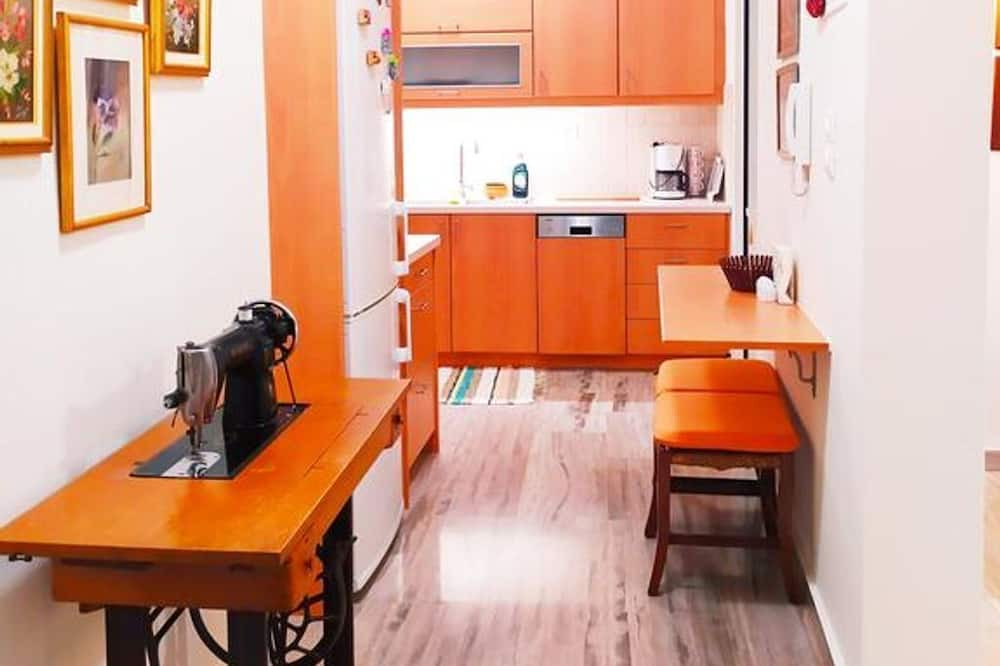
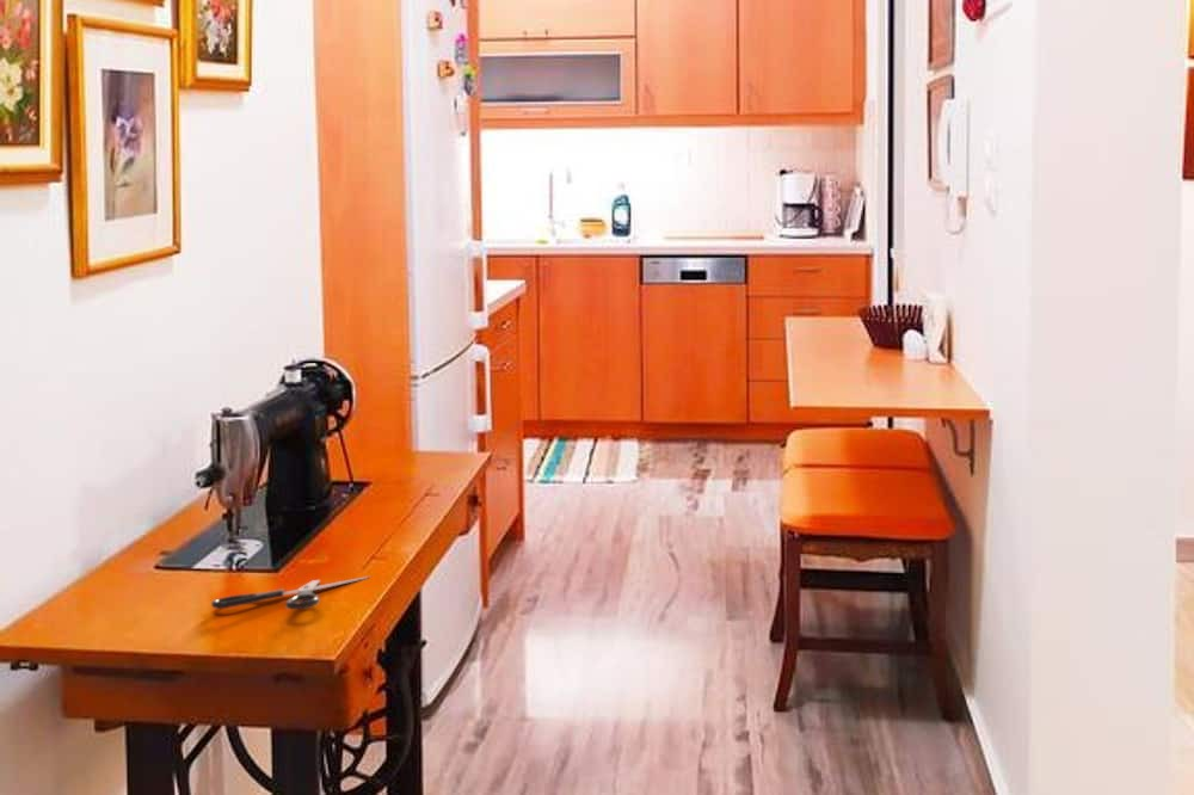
+ scissors (302, 587)
